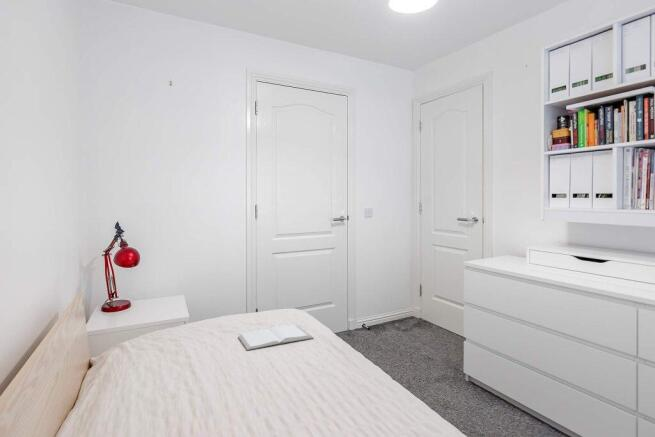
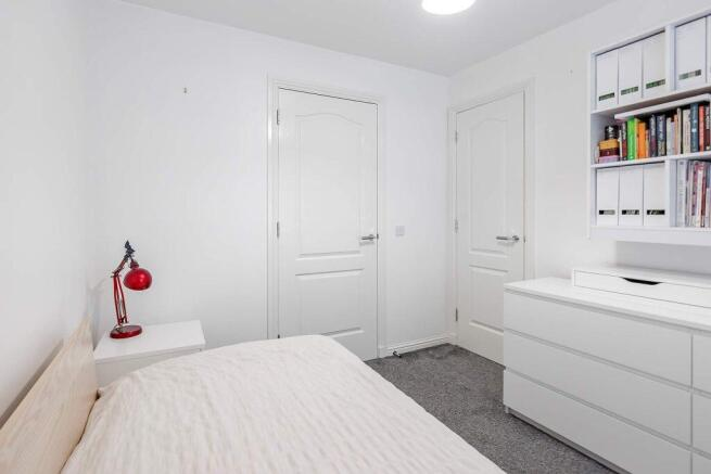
- book (275, 335)
